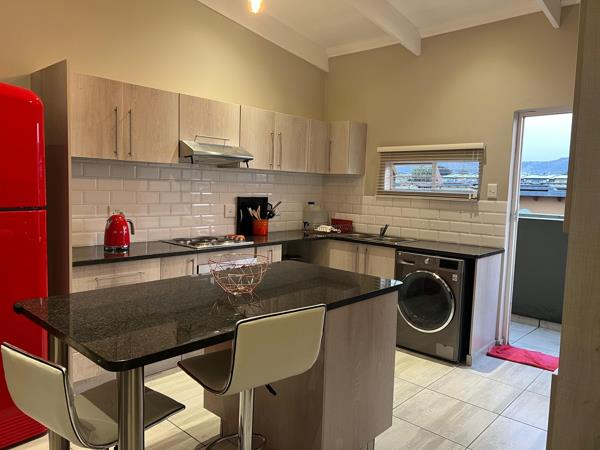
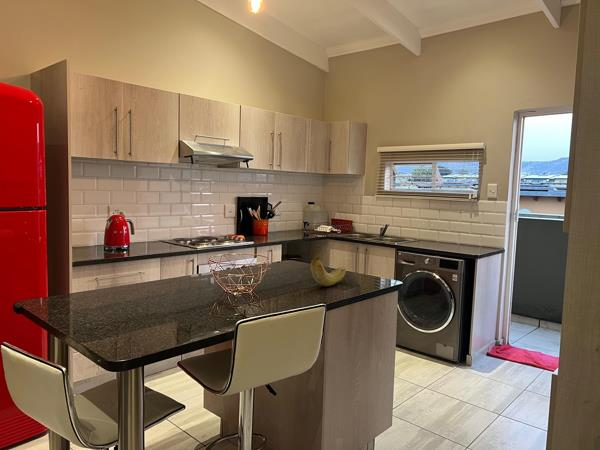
+ banana (332, 271)
